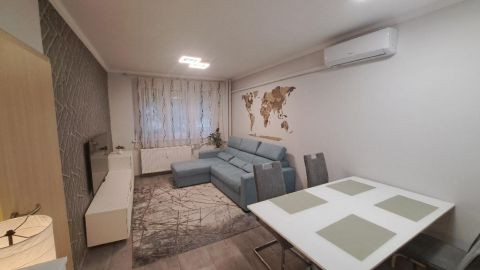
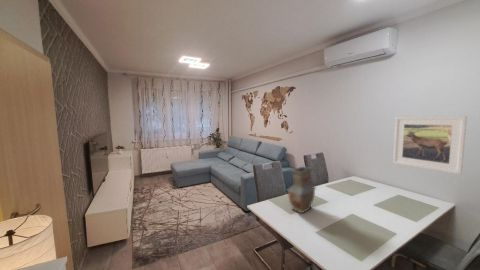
+ vase (301, 188)
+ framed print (425, 142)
